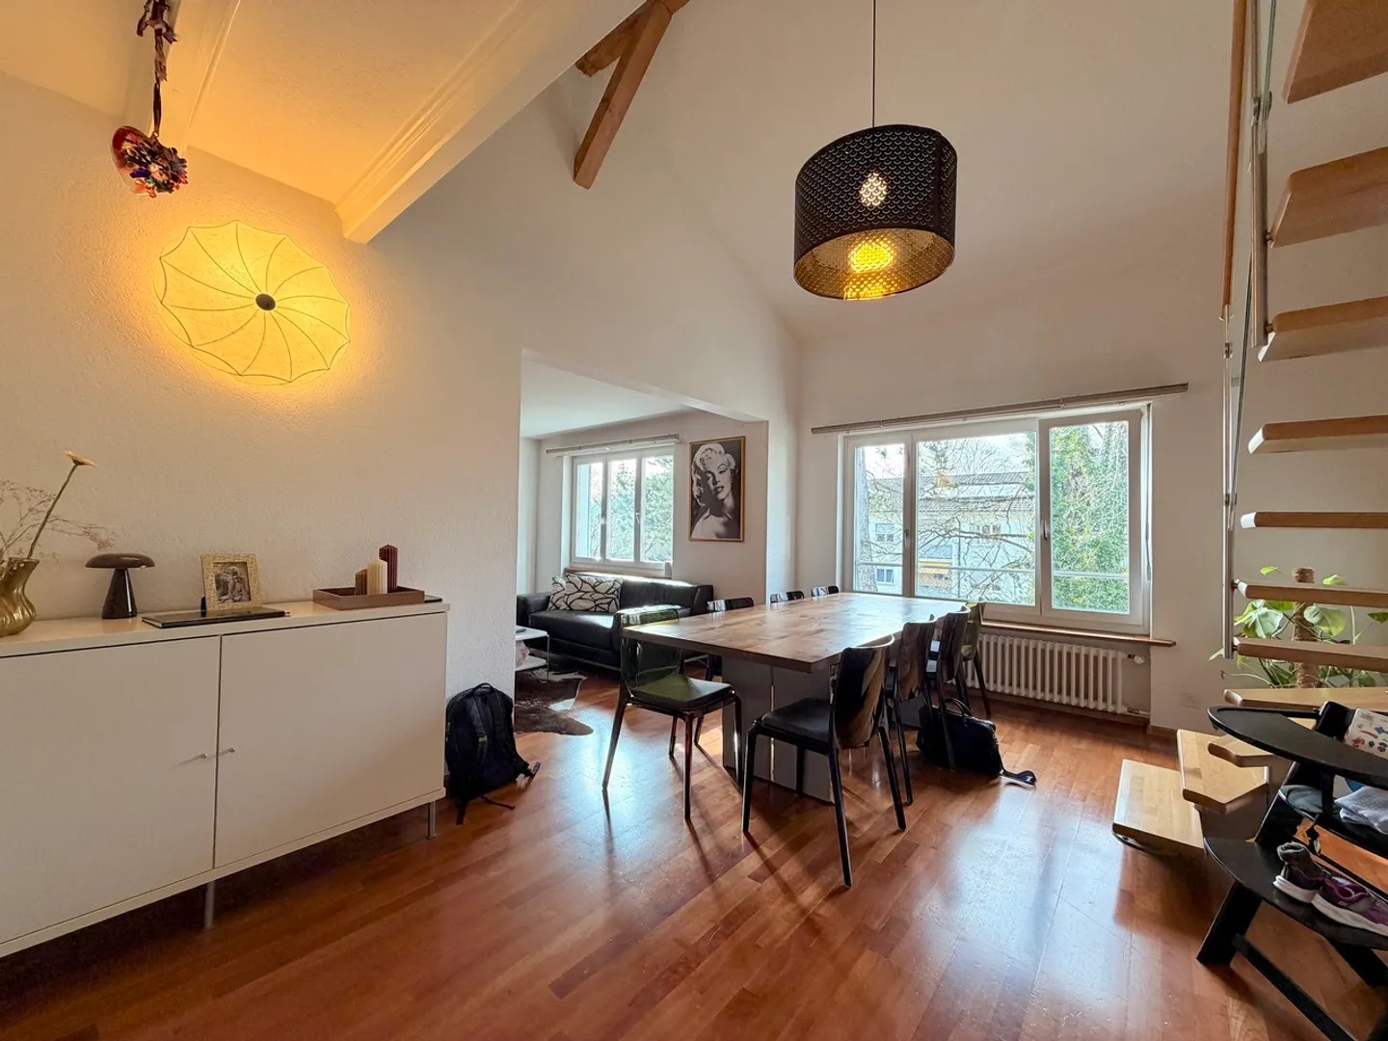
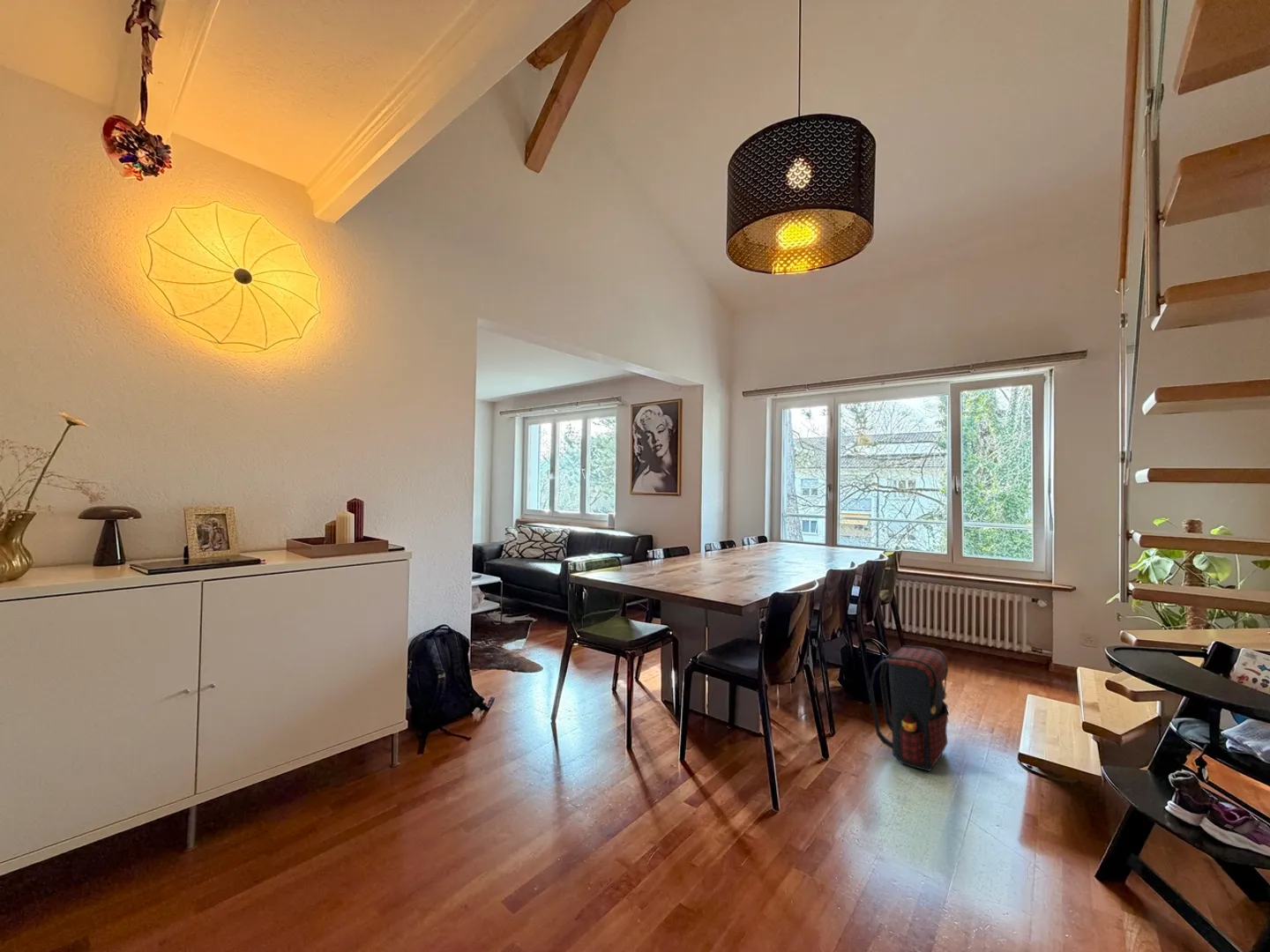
+ satchel (908, 703)
